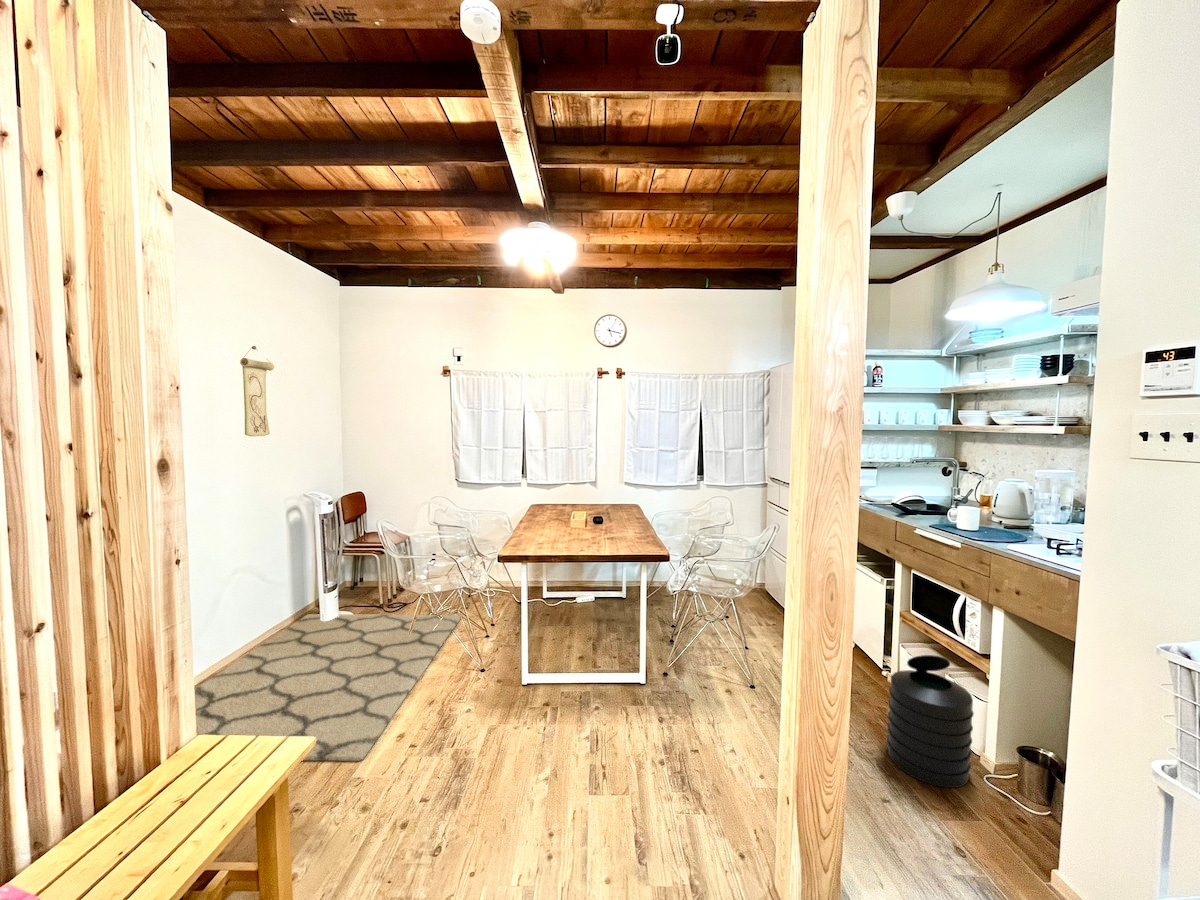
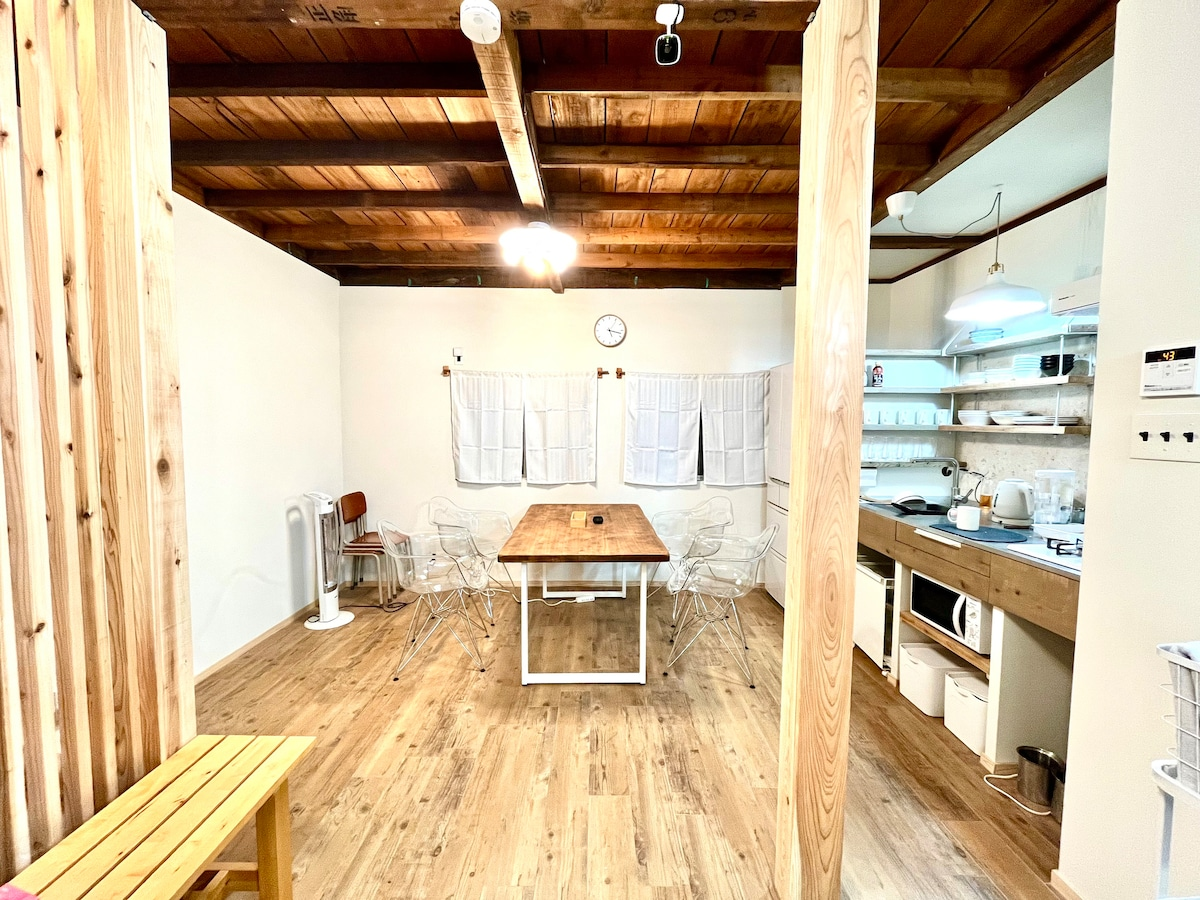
- rug (327, 668)
- wall scroll (258, 391)
- trash can (929, 708)
